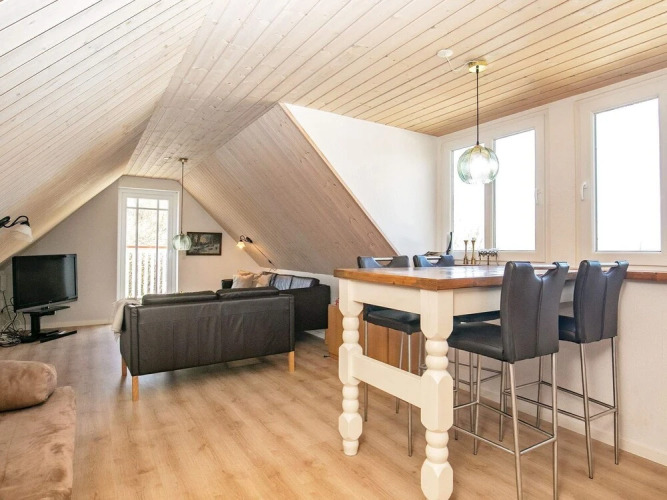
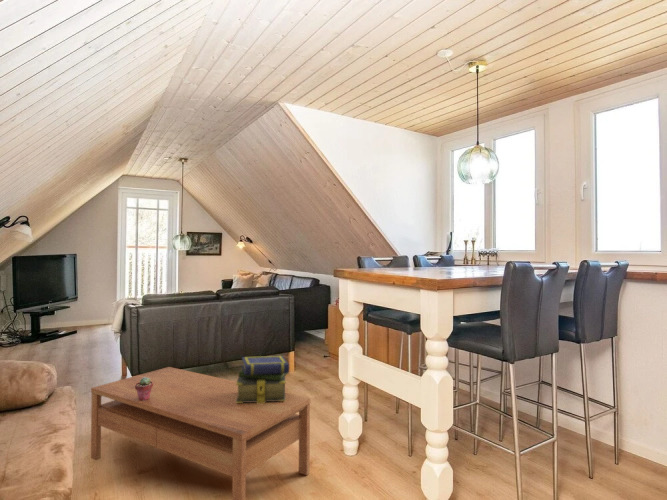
+ coffee table (196, 429)
+ potted succulent (144, 387)
+ stack of books (263, 377)
